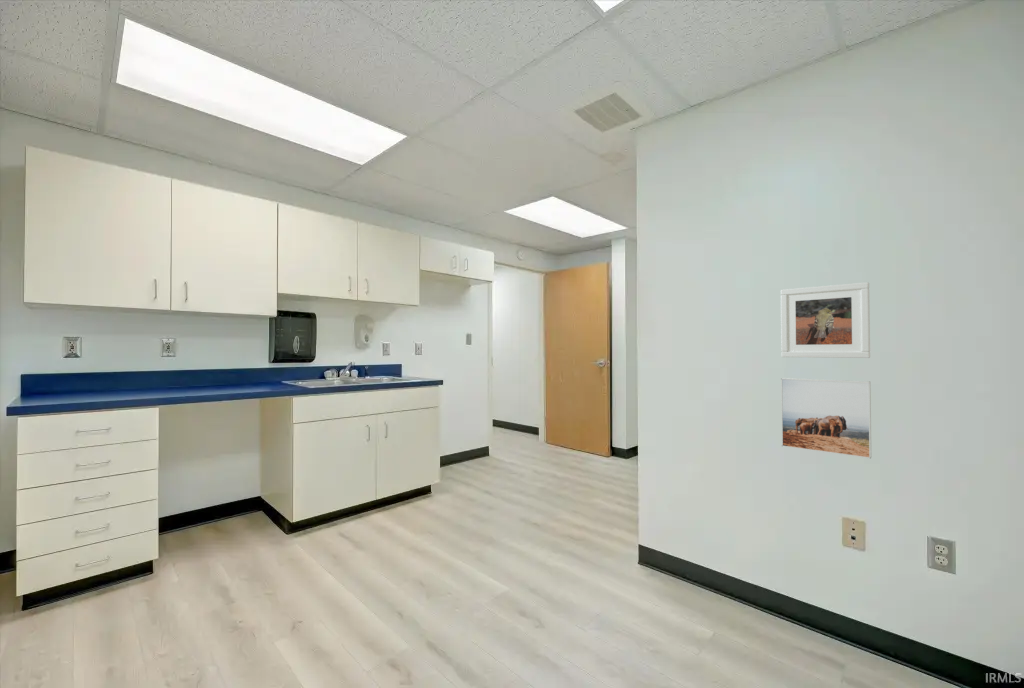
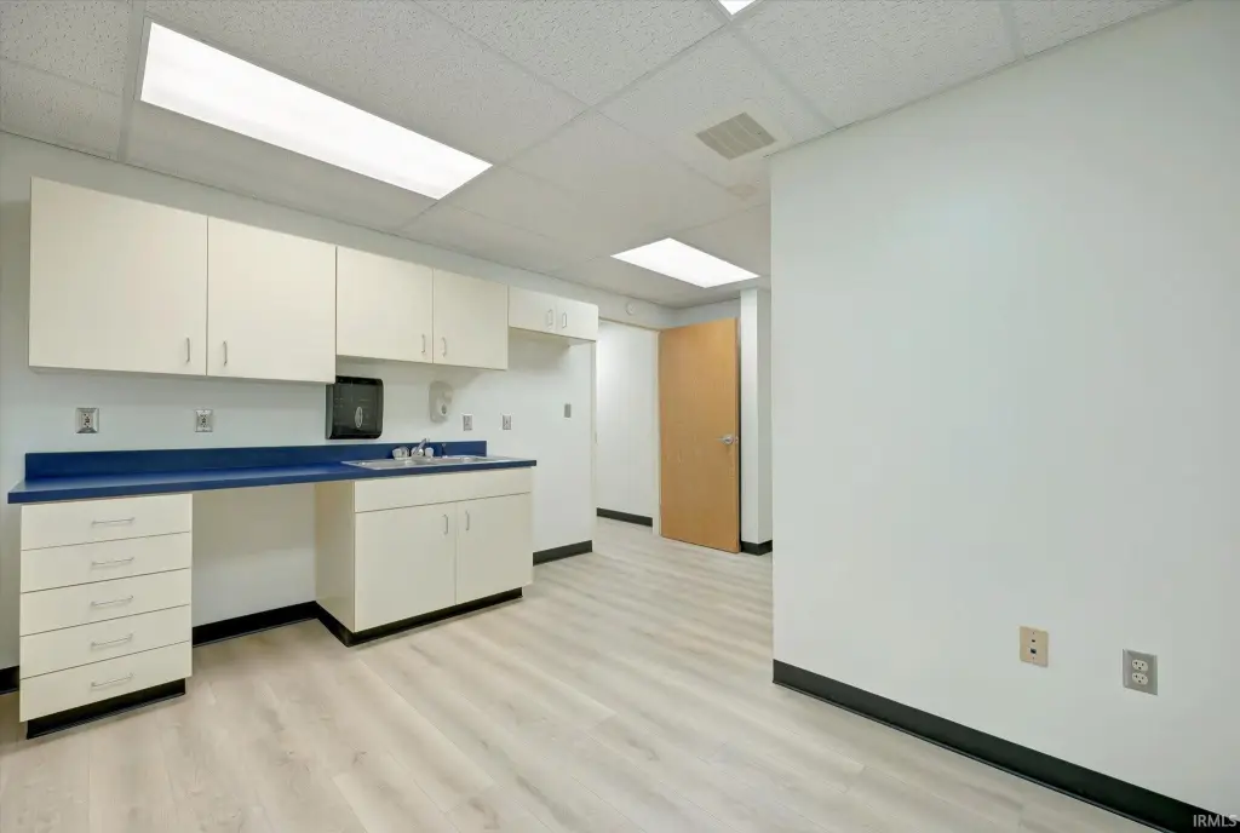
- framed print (823, 415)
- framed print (822, 321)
